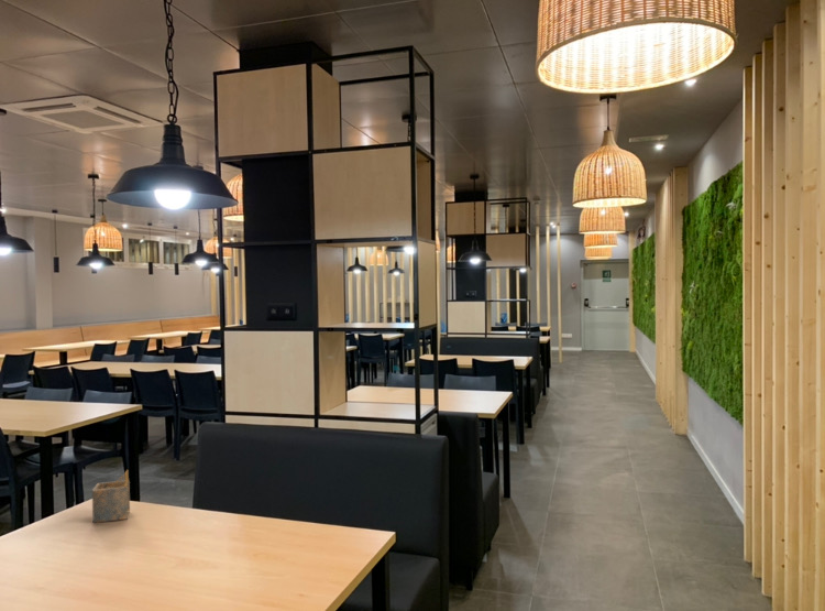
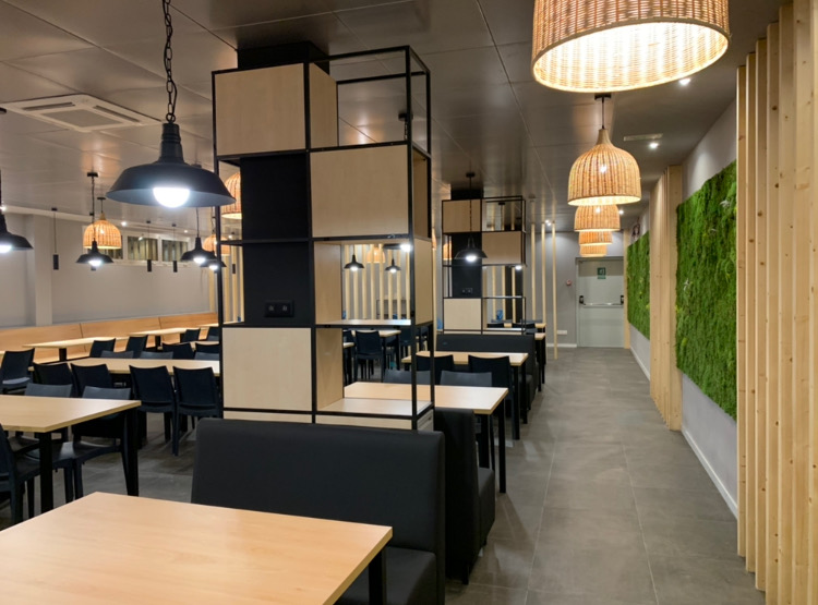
- napkin holder (111, 494)
